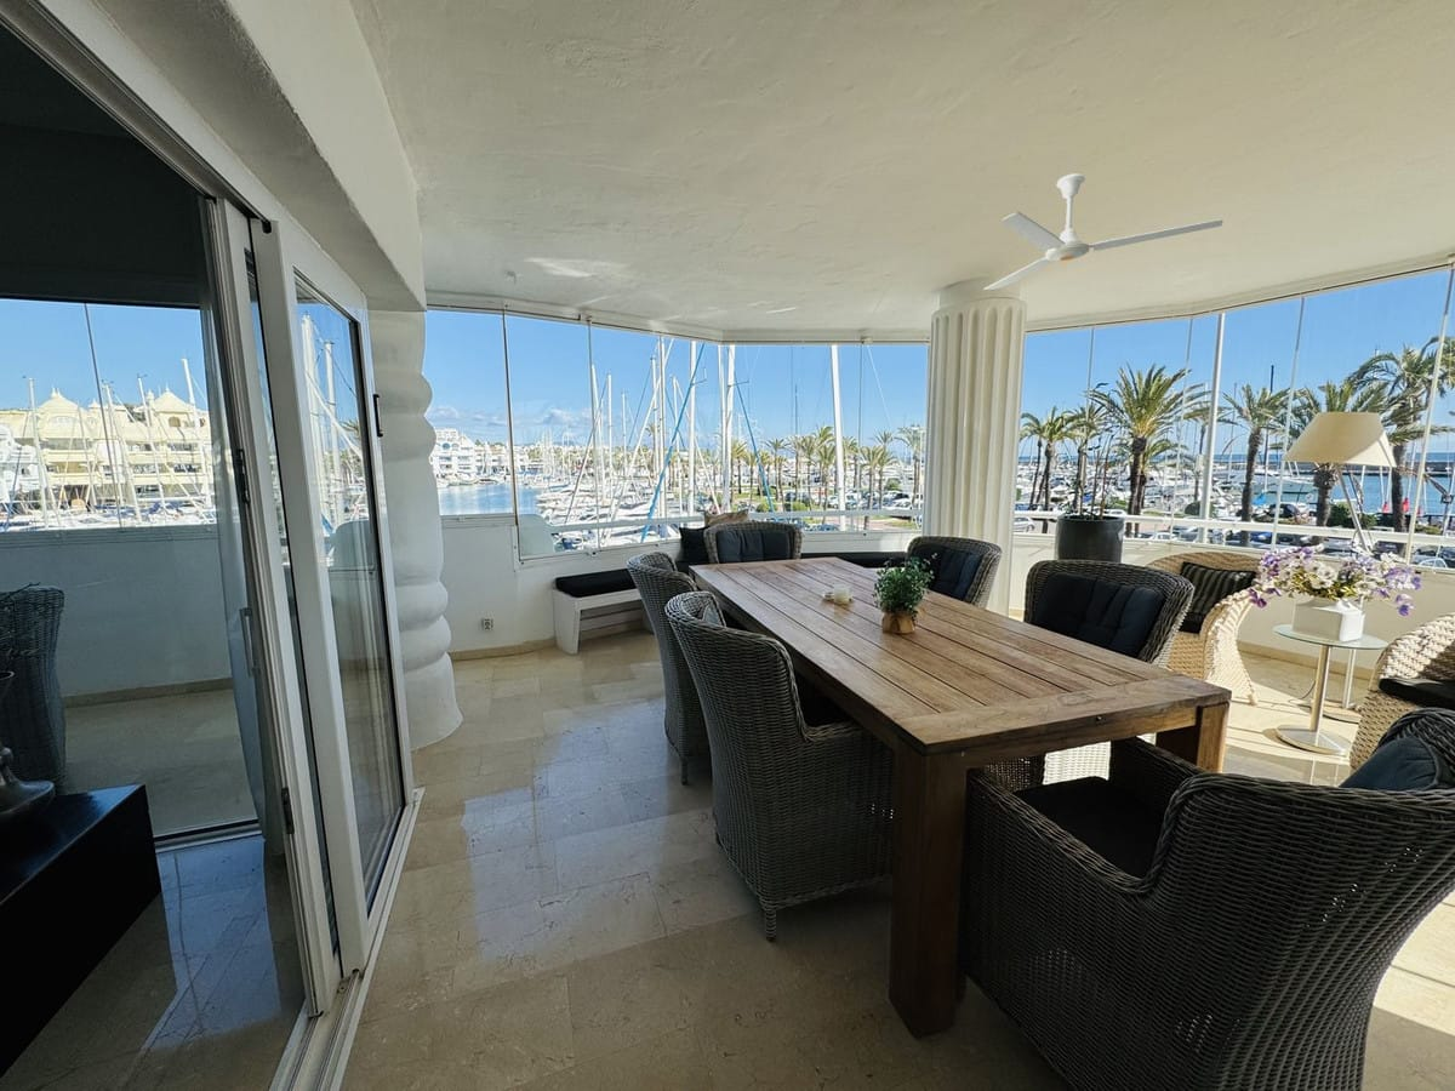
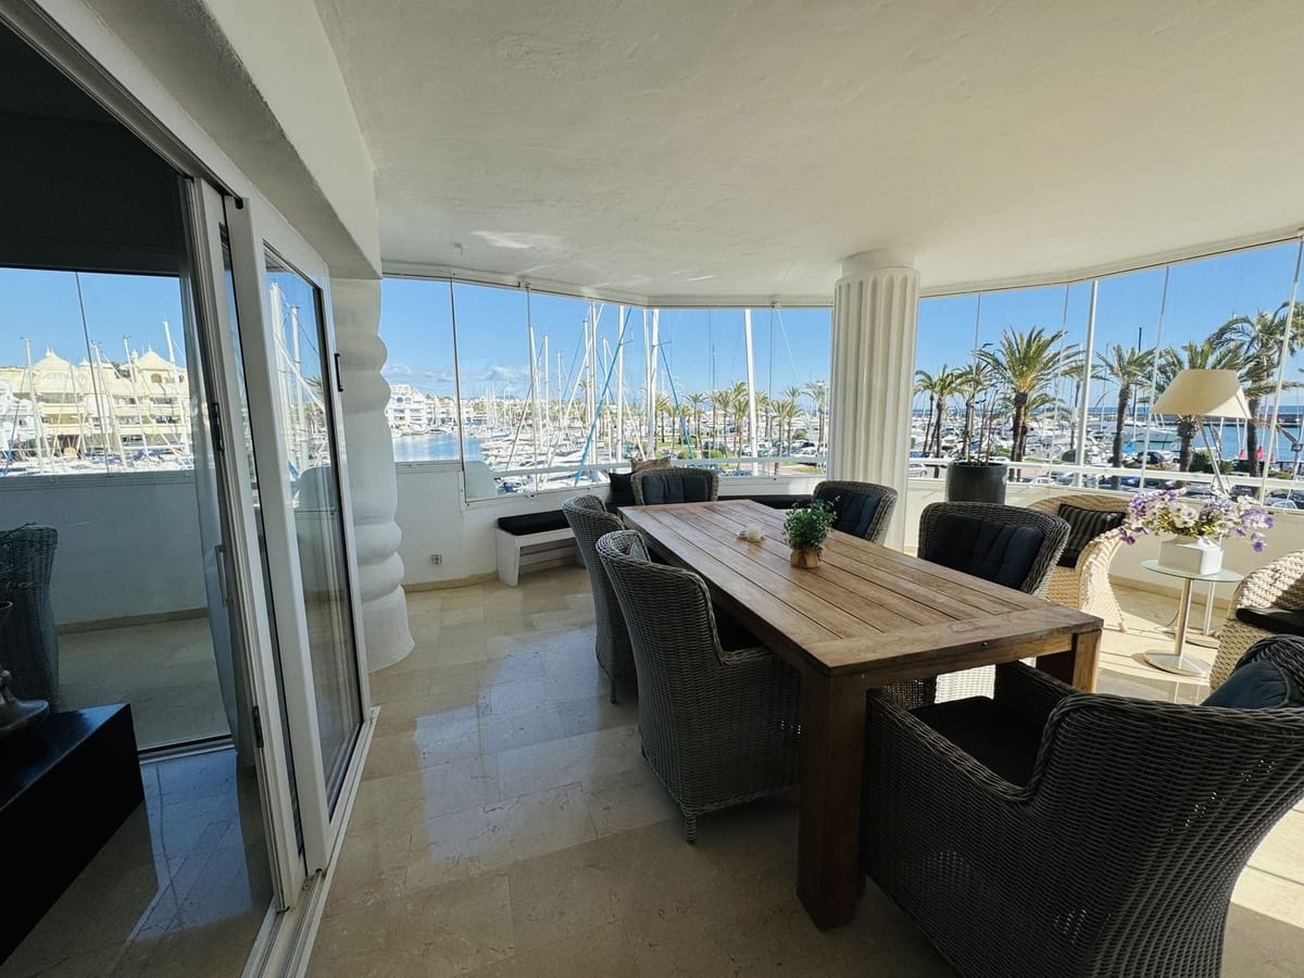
- ceiling fan (1071, 210)
